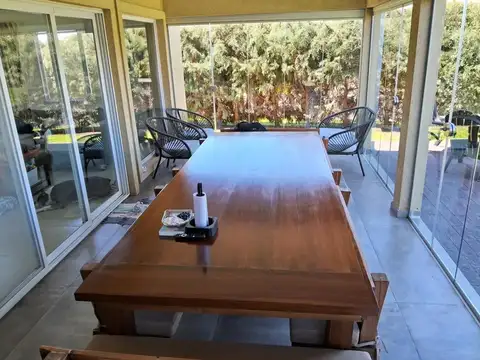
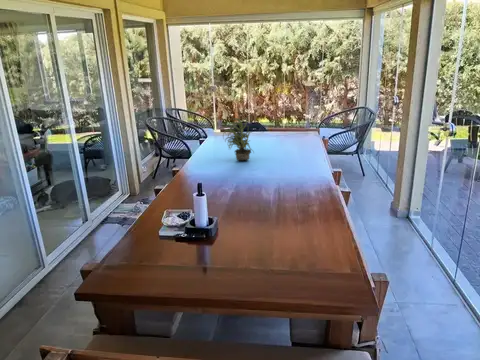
+ potted plant (238, 138)
